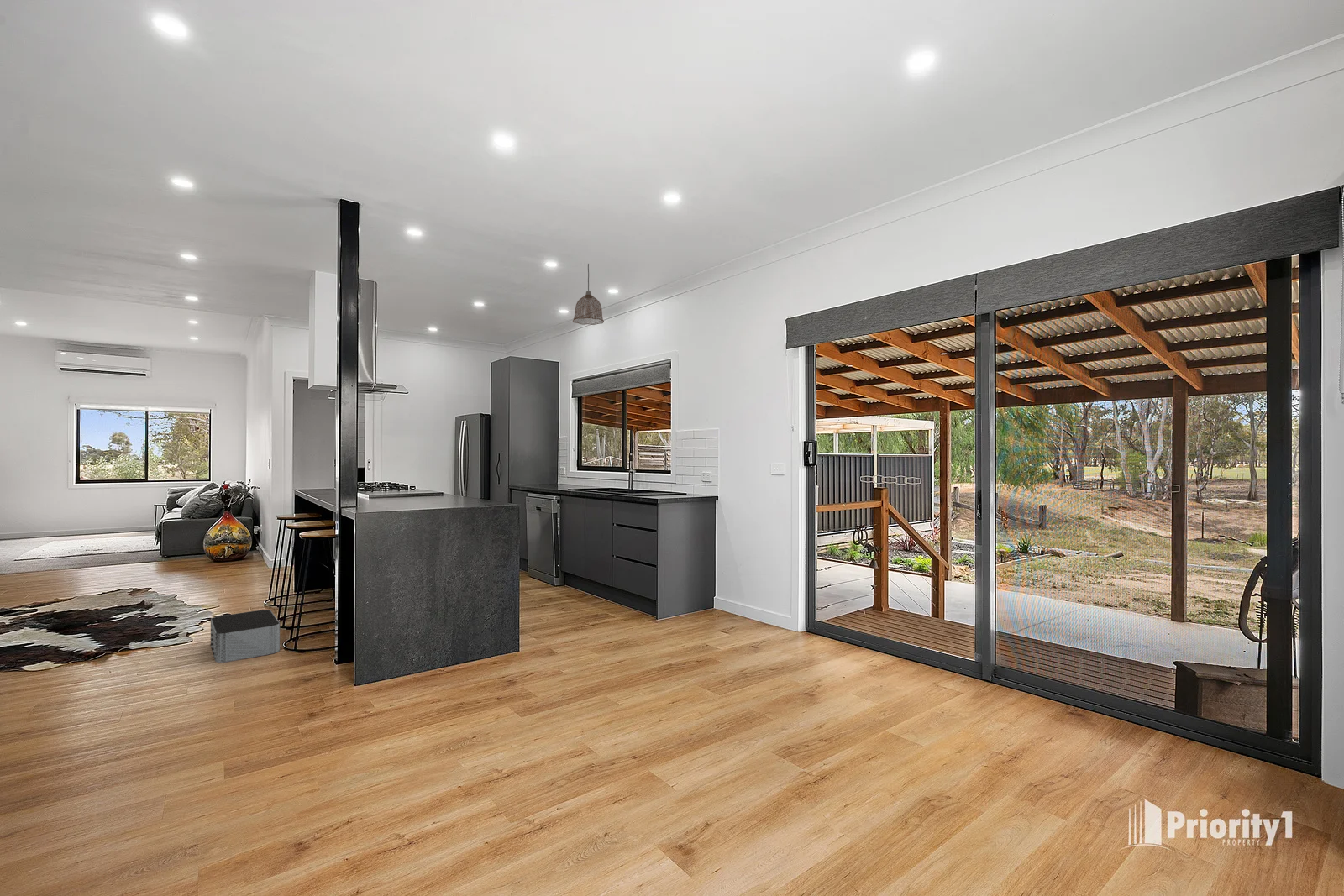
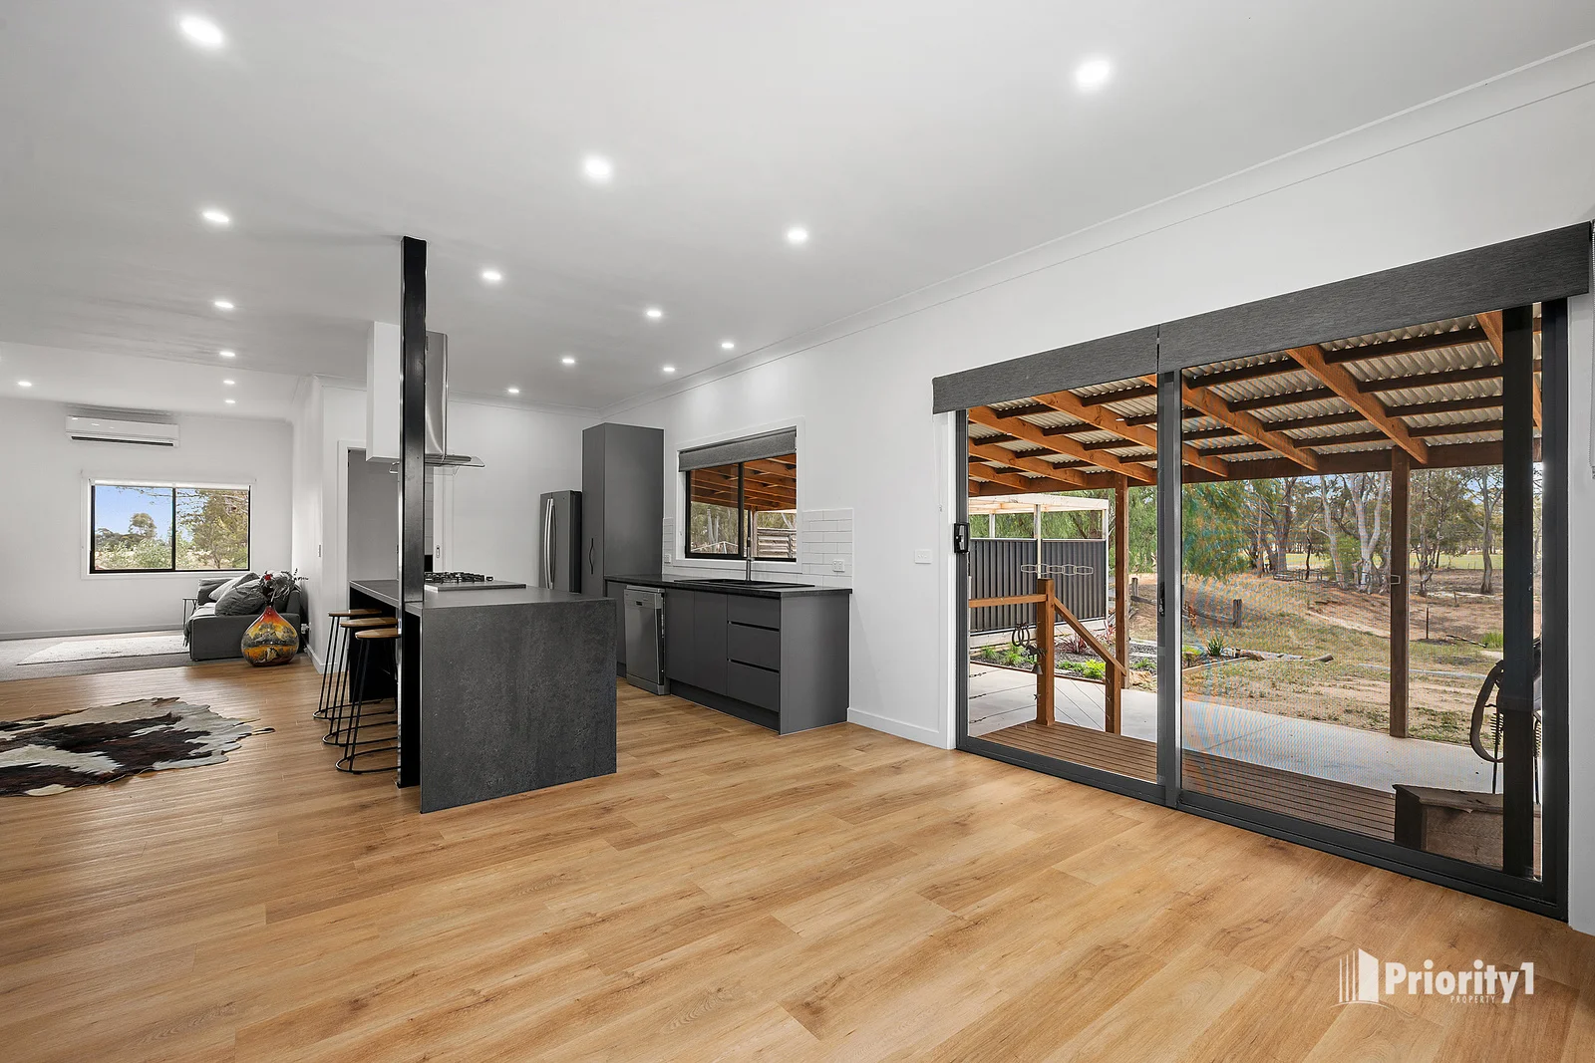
- pendant lamp (588, 292)
- storage bin (244, 634)
